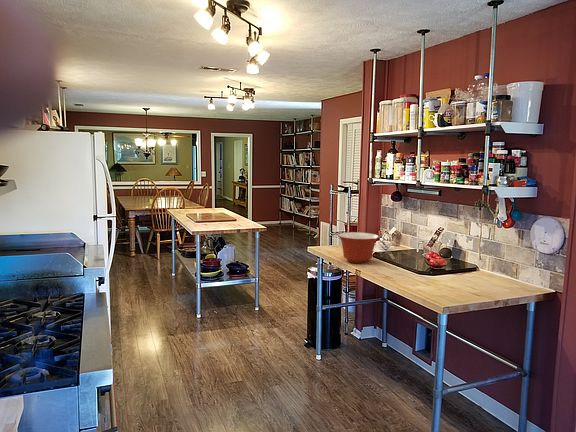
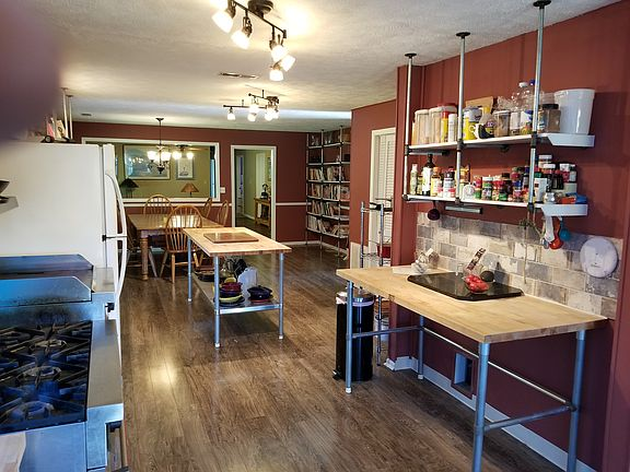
- mixing bowl (357, 248)
